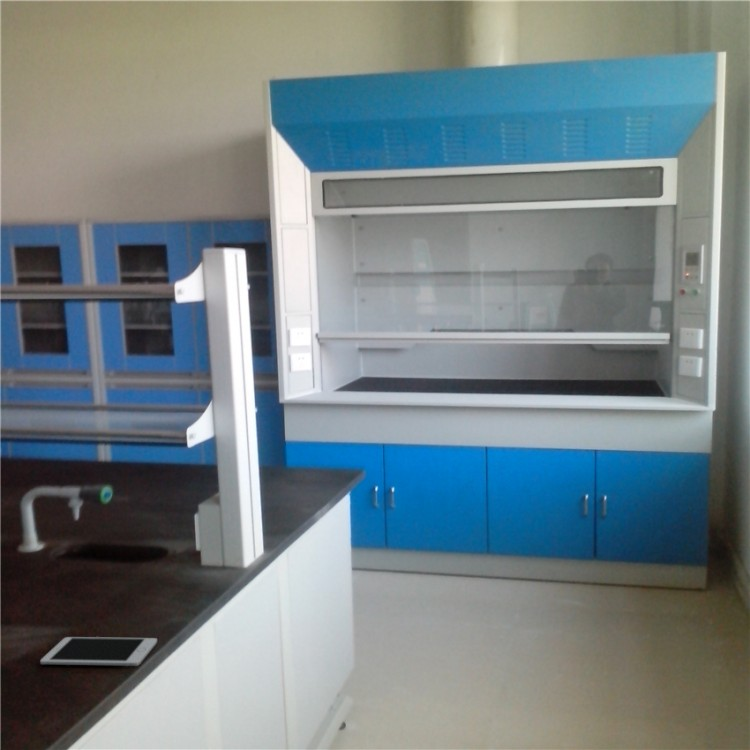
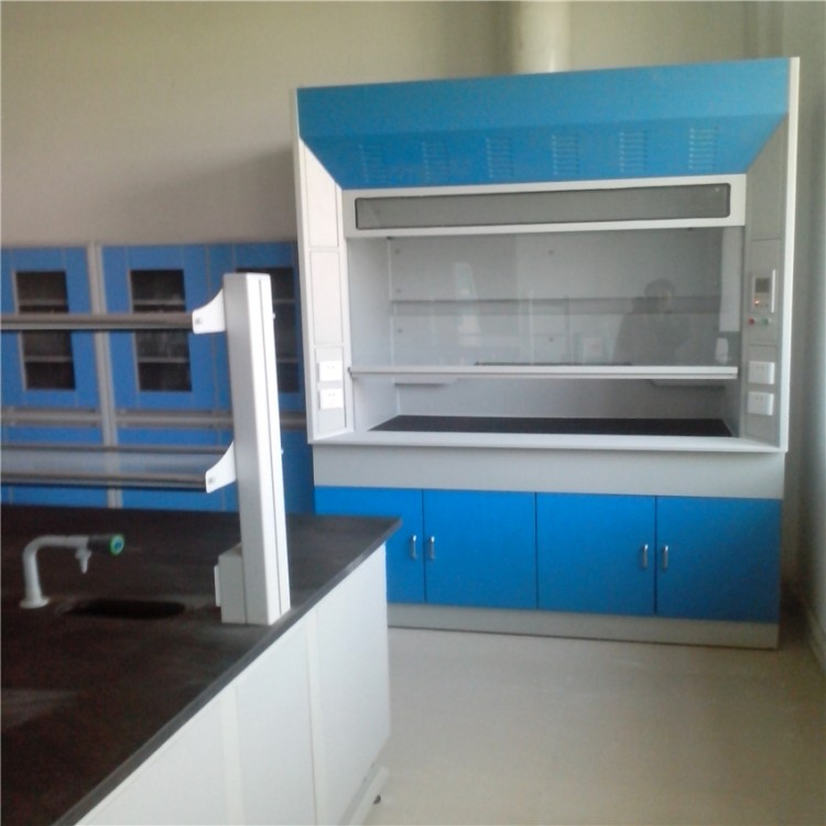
- cell phone (100, 651)
